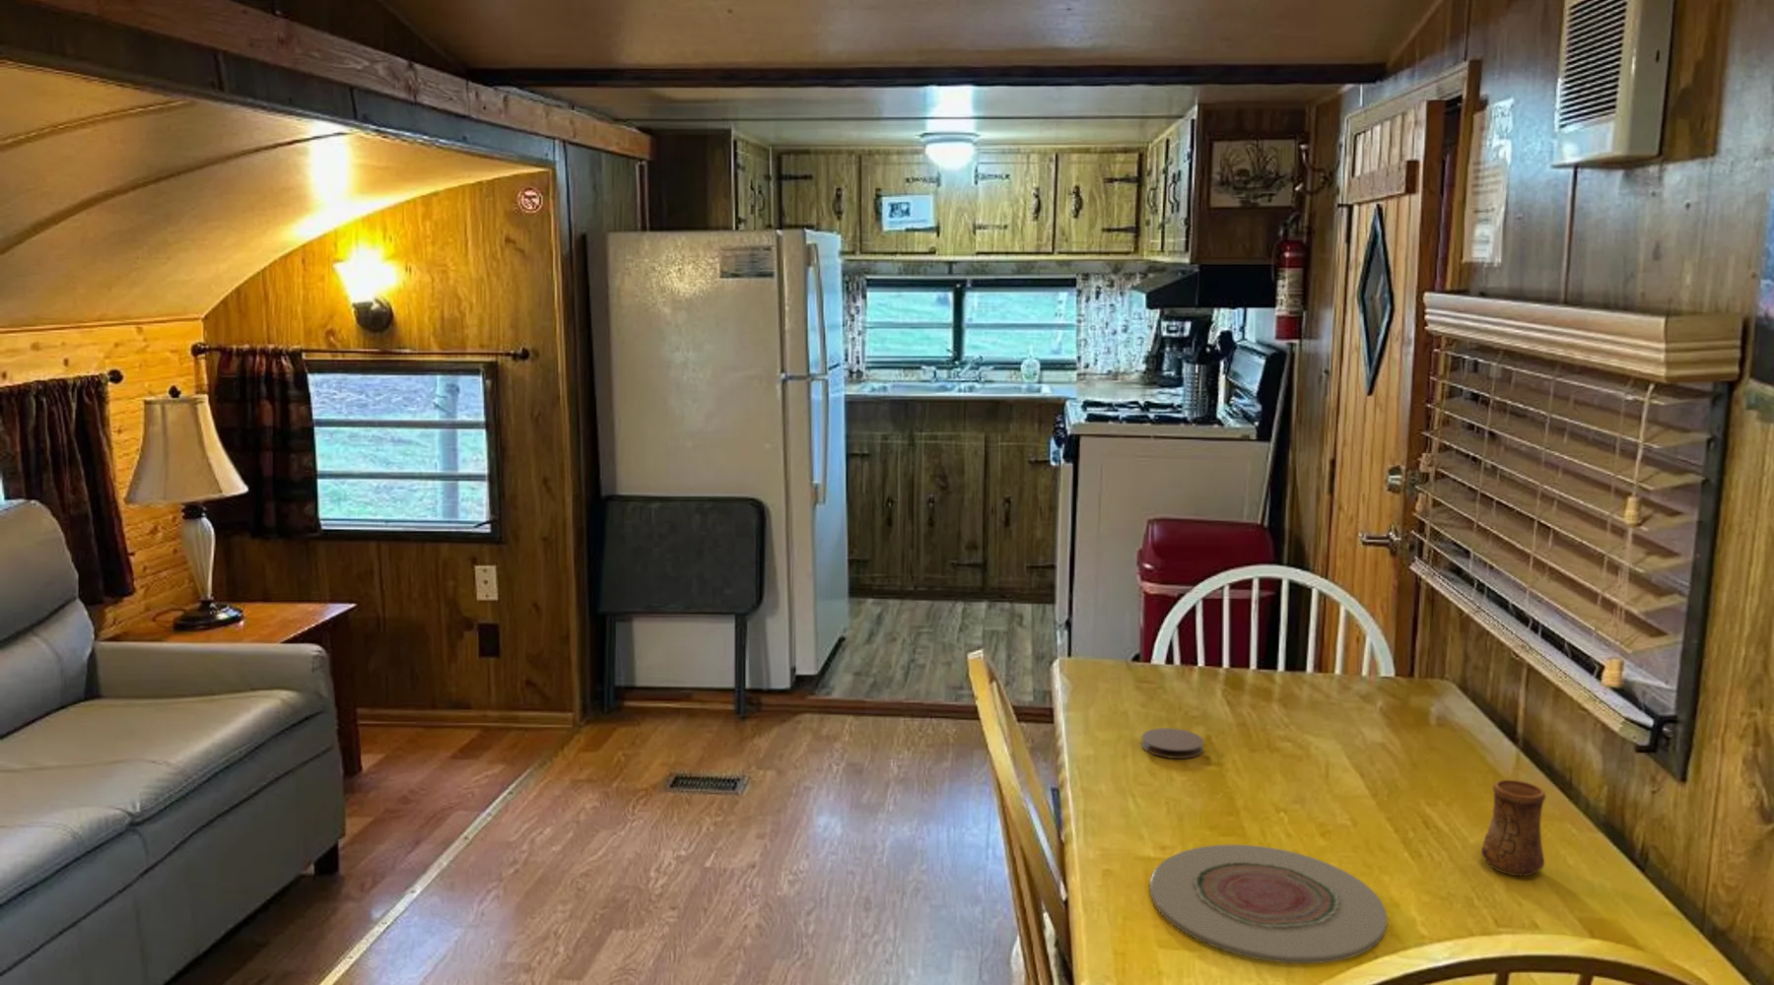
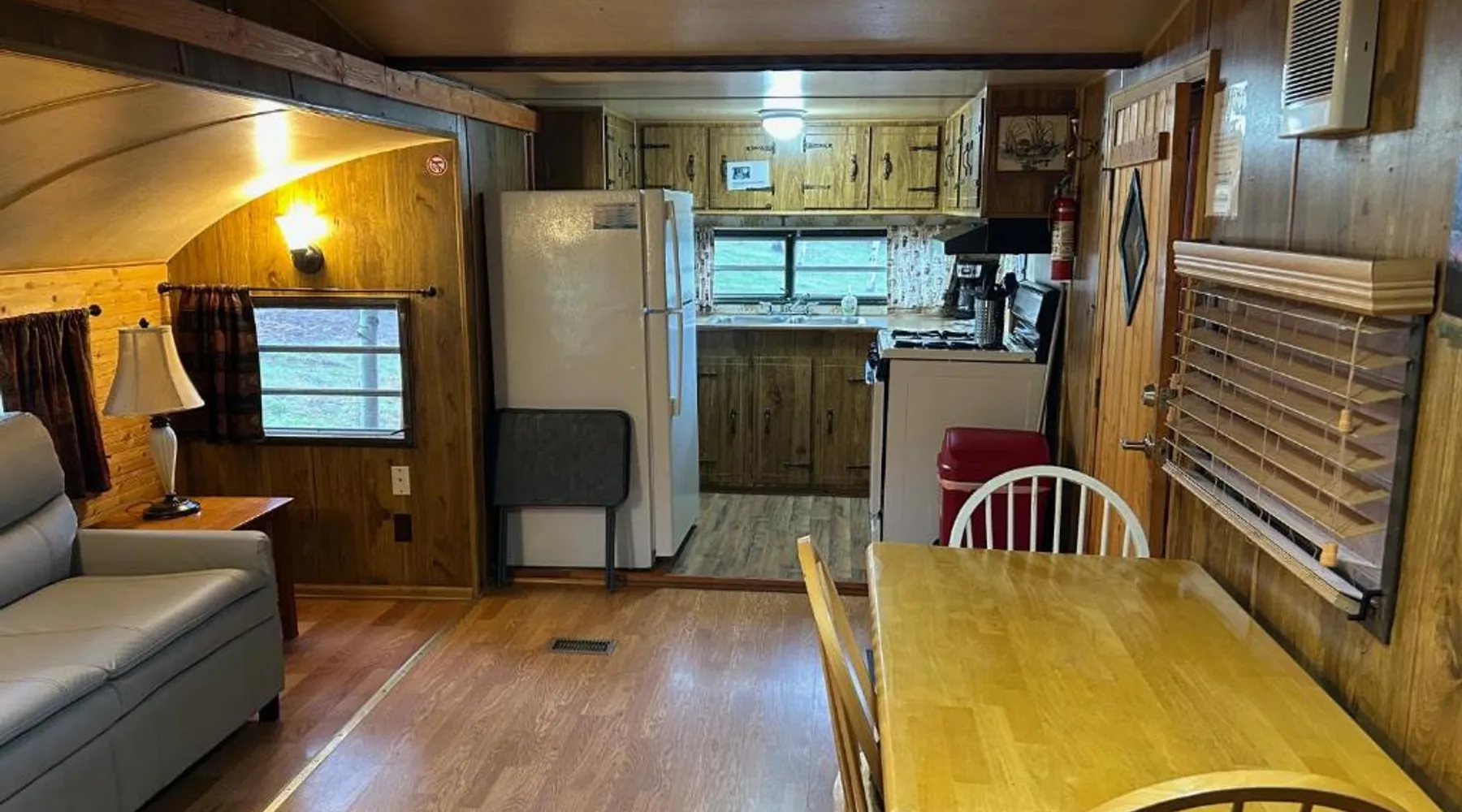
- coaster (1172, 742)
- cup (1514, 826)
- plate (1264, 896)
